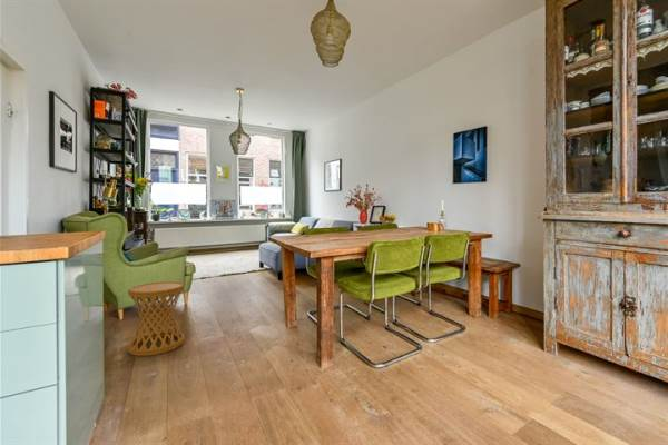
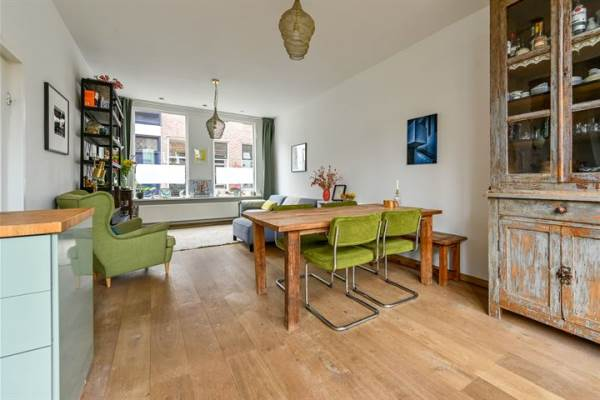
- side table (157, 315)
